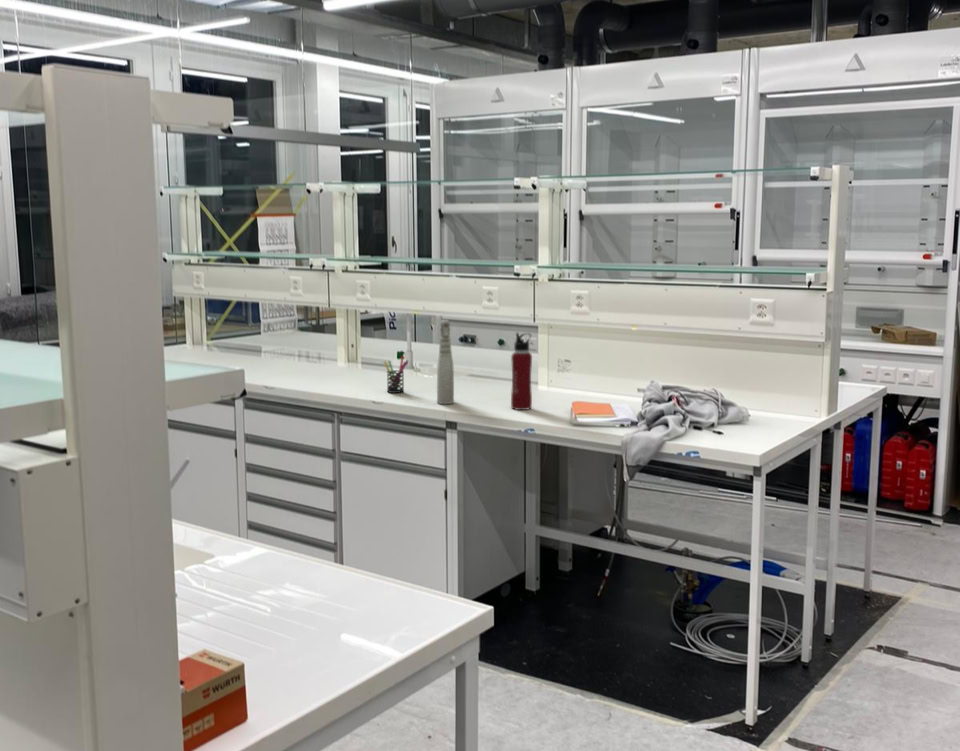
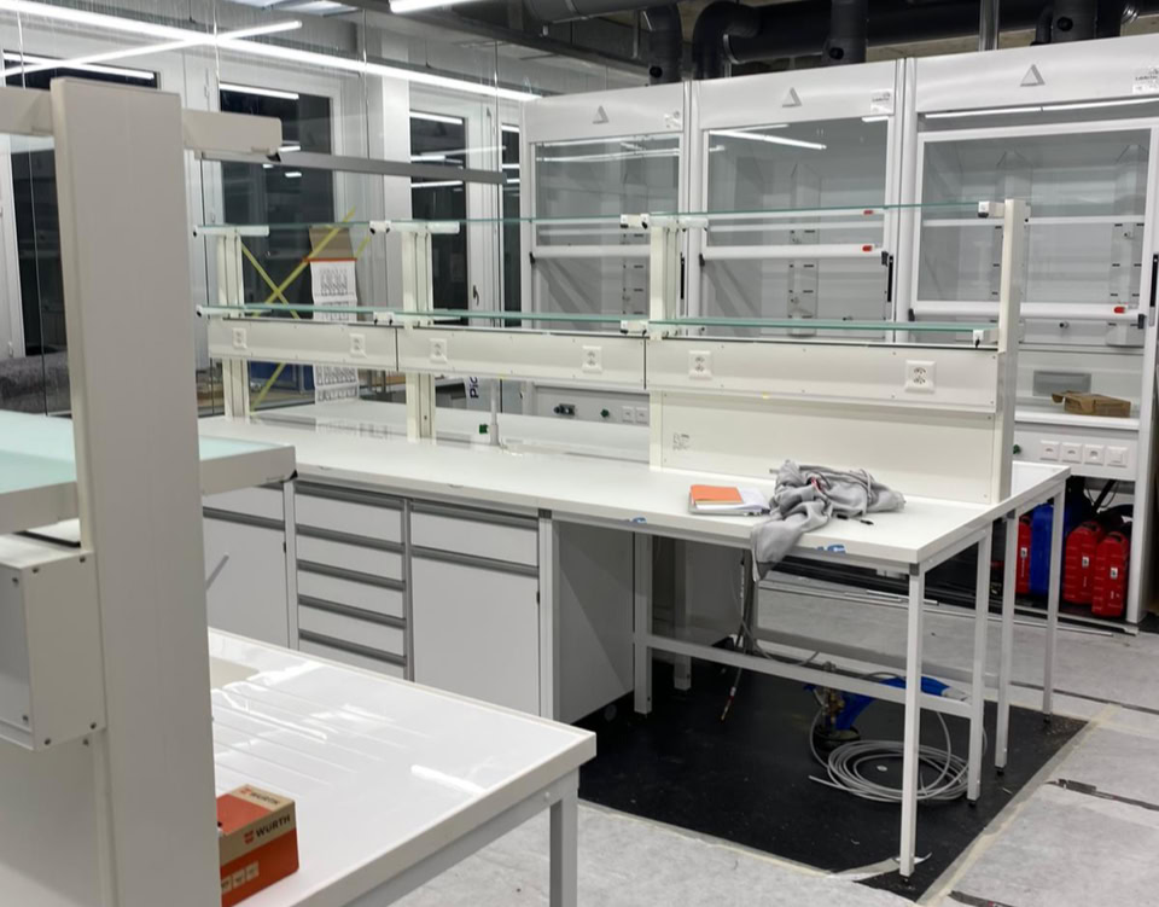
- water bottle (521, 370)
- pen holder (395, 373)
- spray bottle (445, 360)
